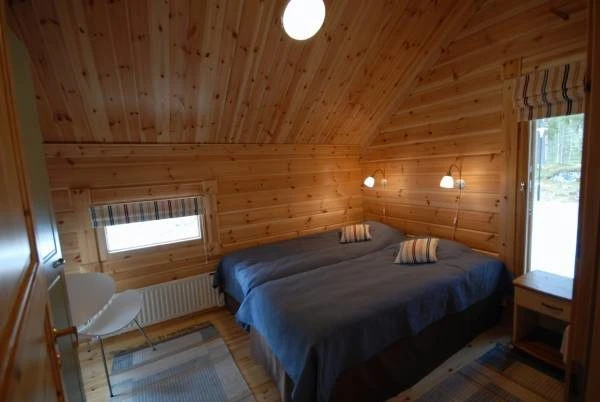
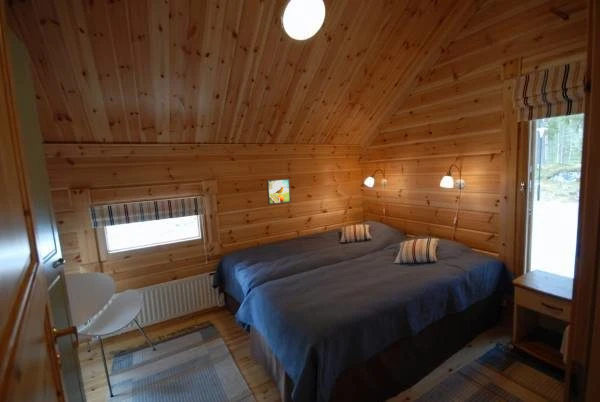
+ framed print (279, 191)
